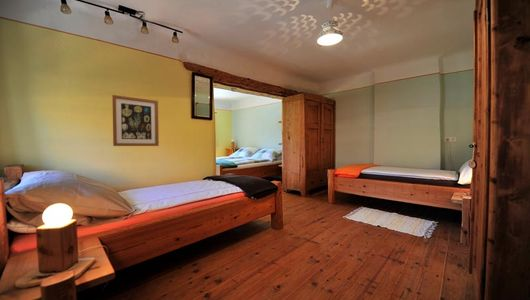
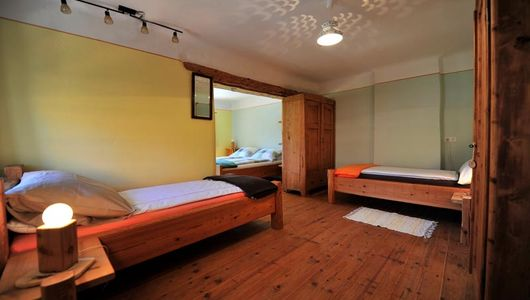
- wall art (137, 122)
